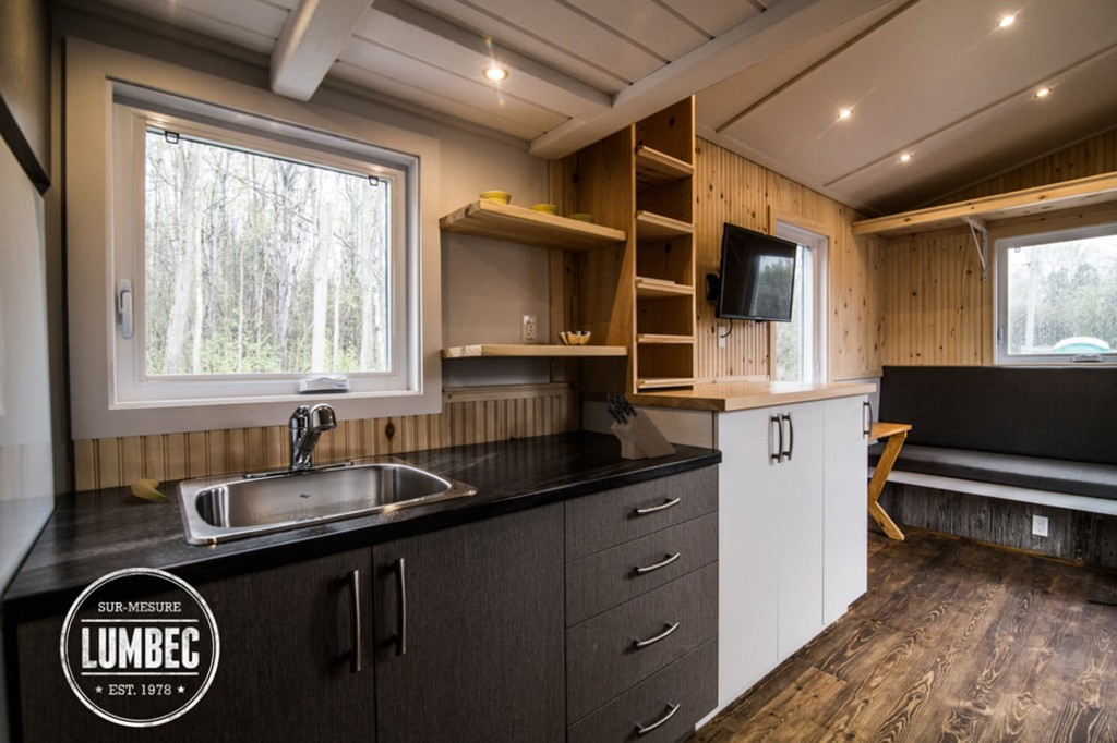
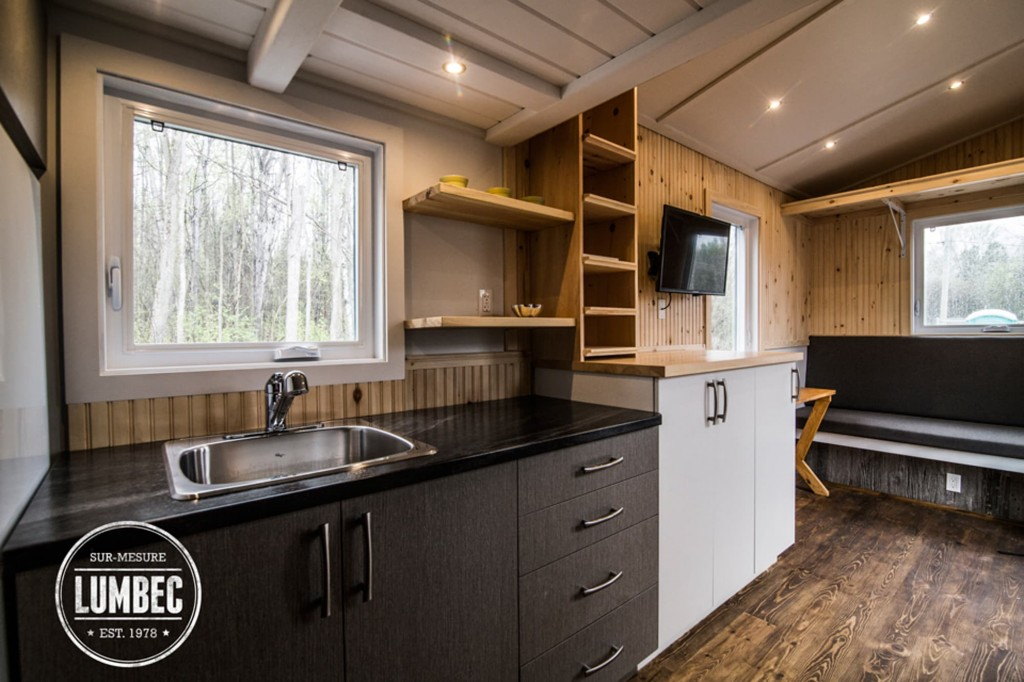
- banana (152, 487)
- knife block (639, 424)
